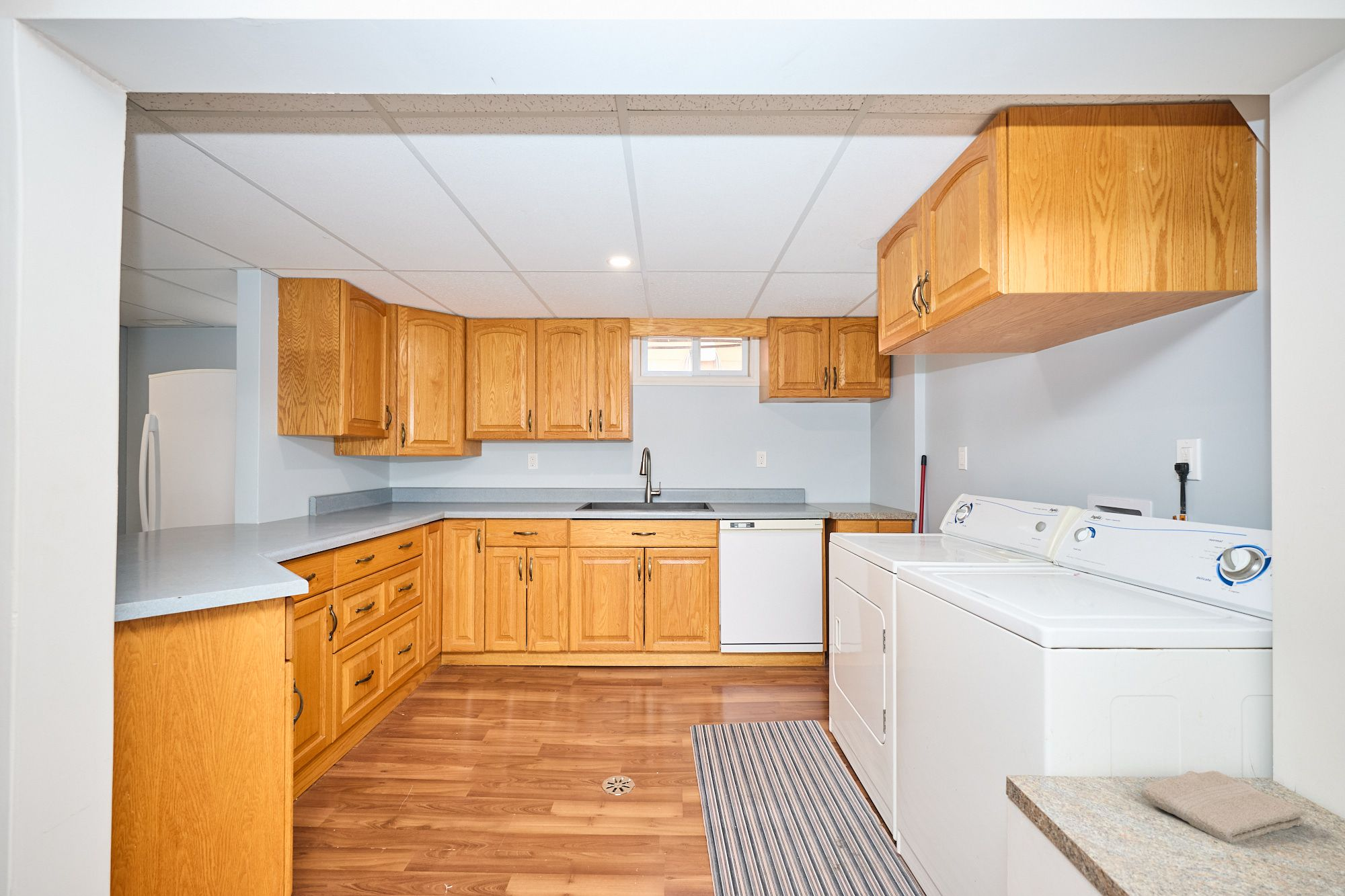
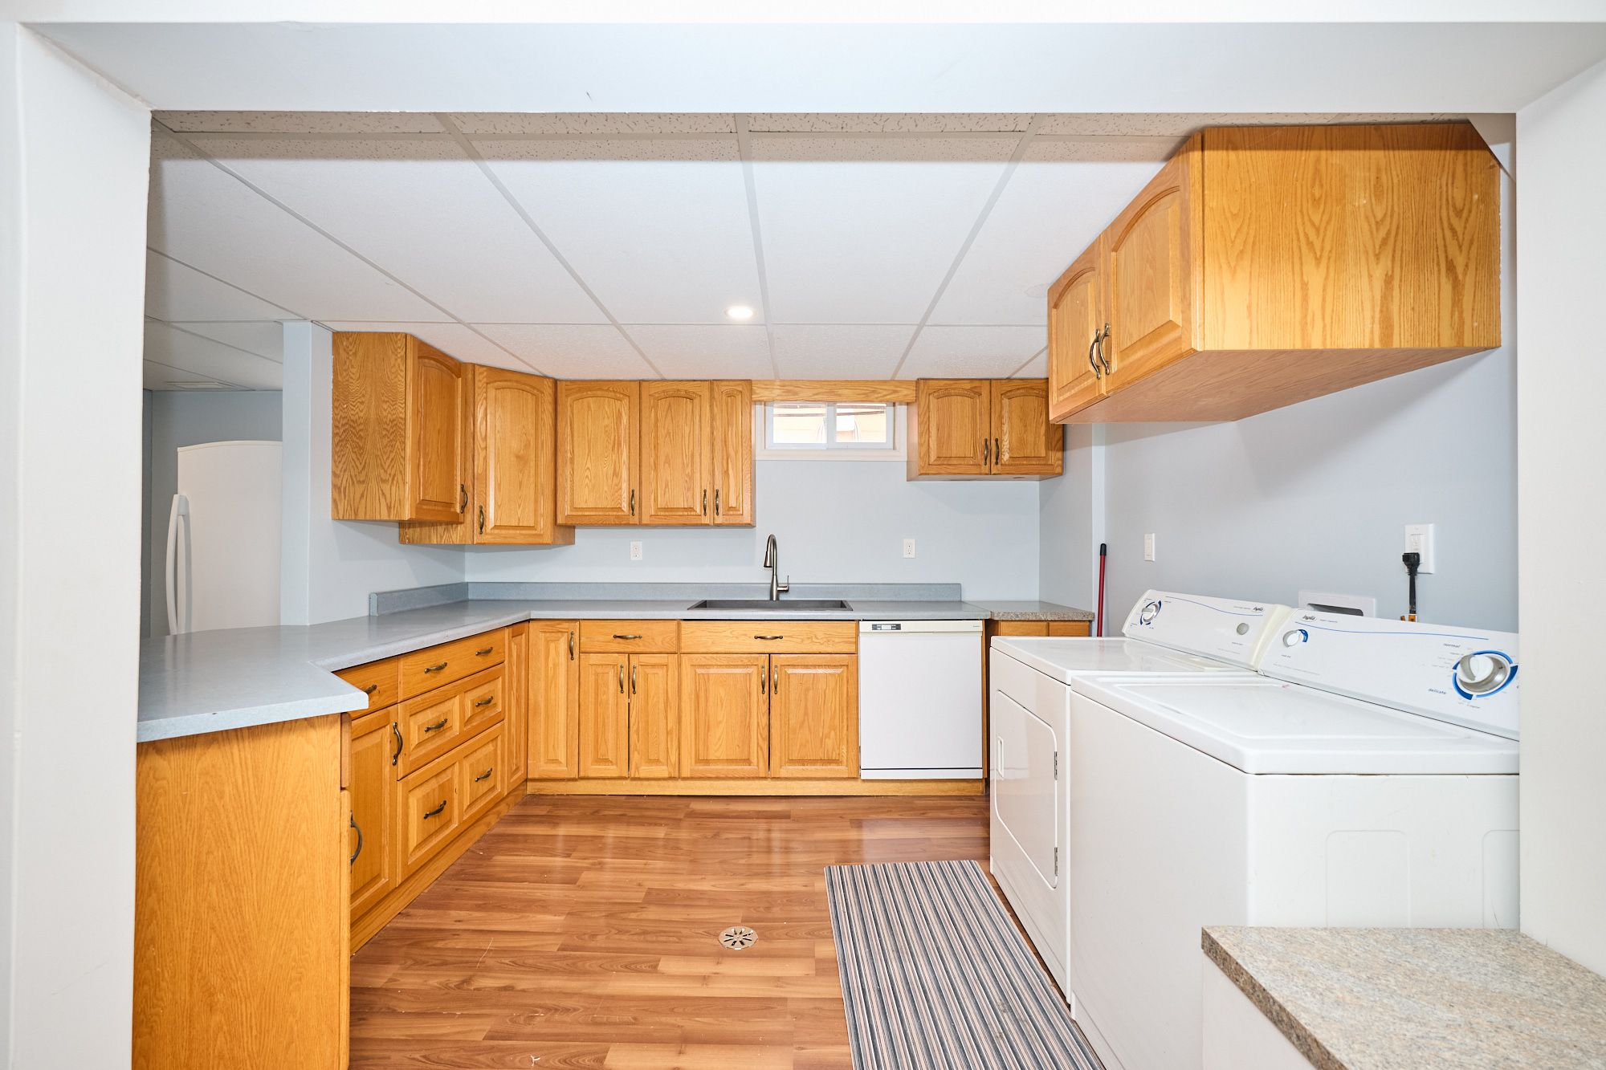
- washcloth (1221, 803)
